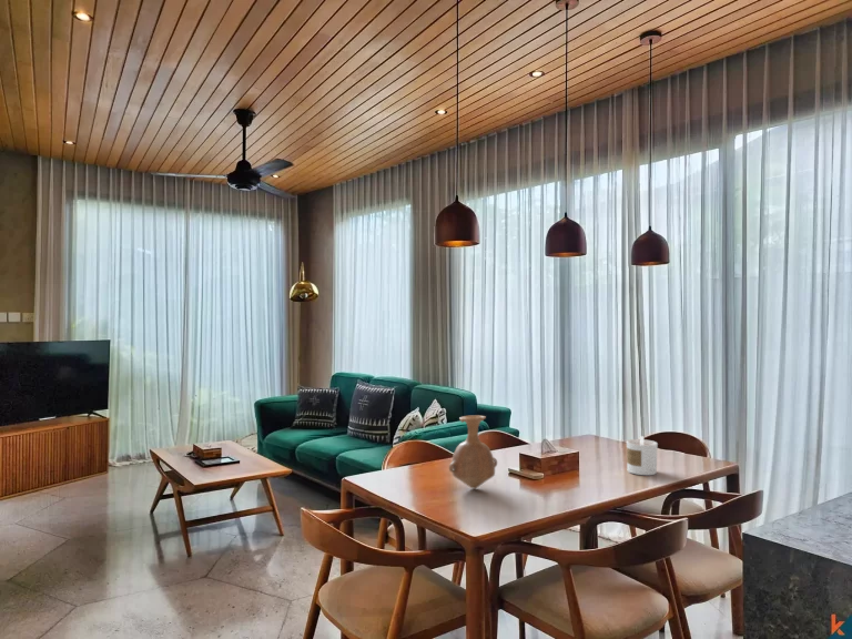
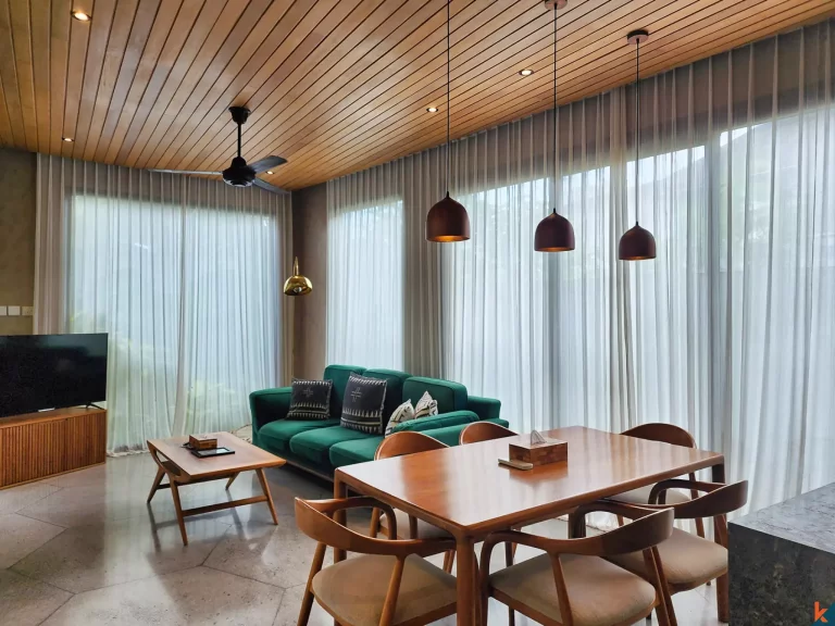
- vase (473, 452)
- candle (641, 454)
